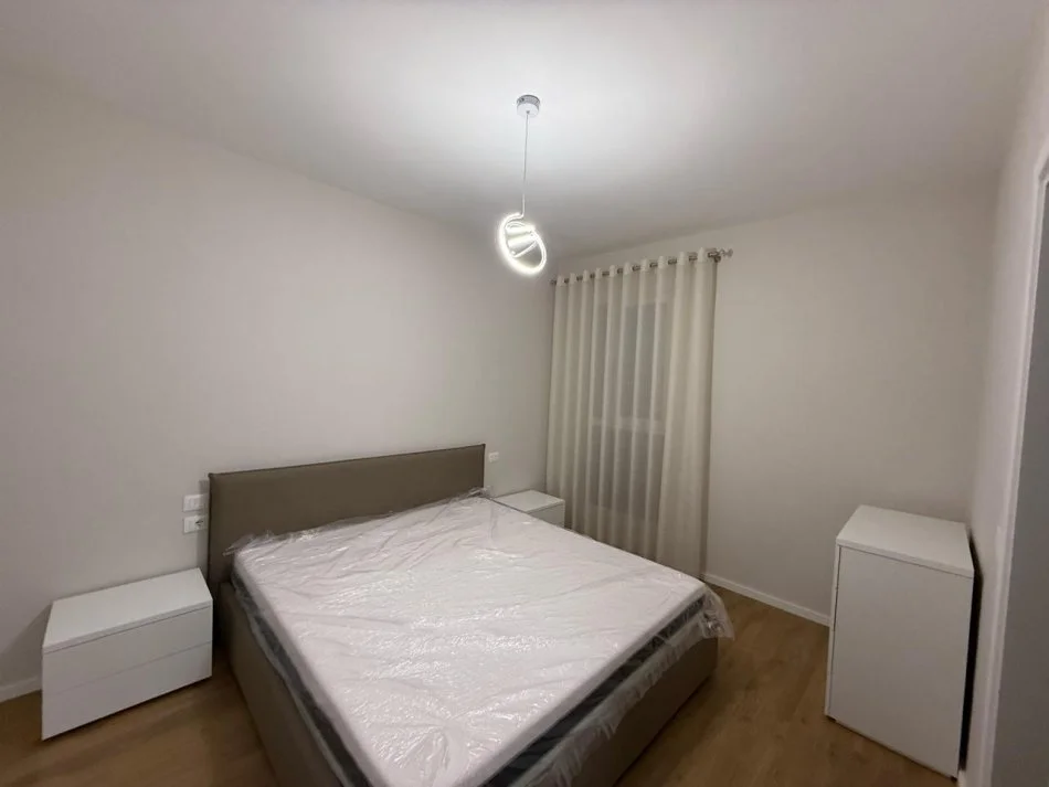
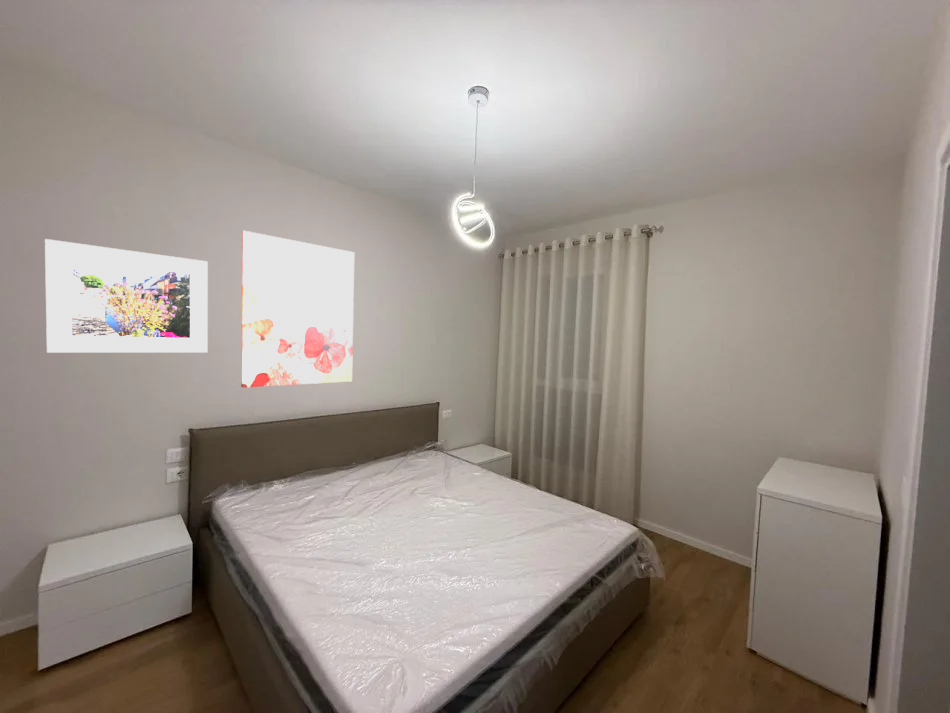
+ wall art (302, 313)
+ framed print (135, 302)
